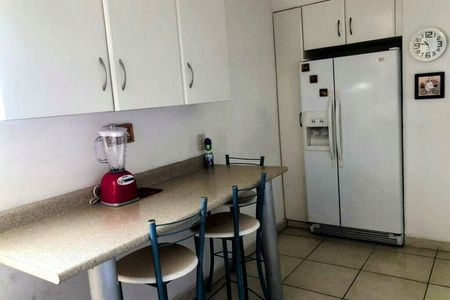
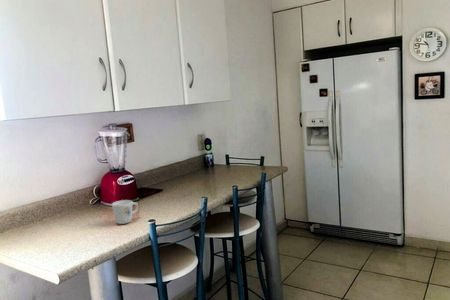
+ mug (126, 211)
